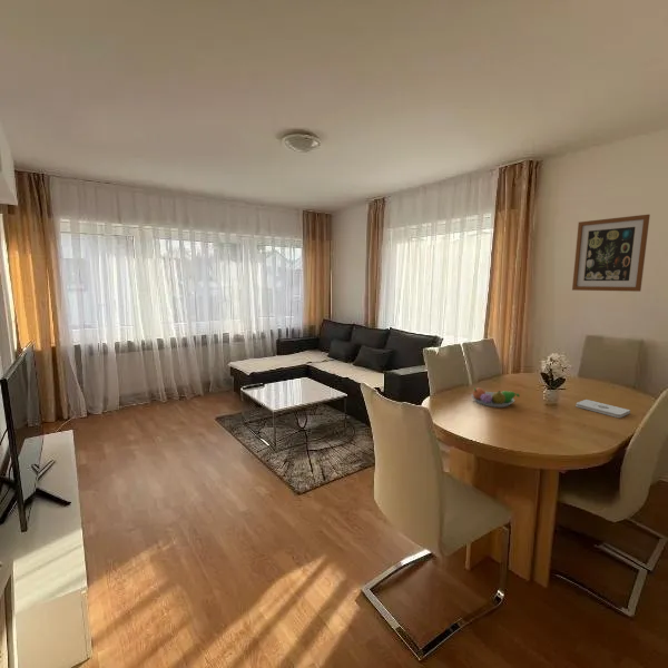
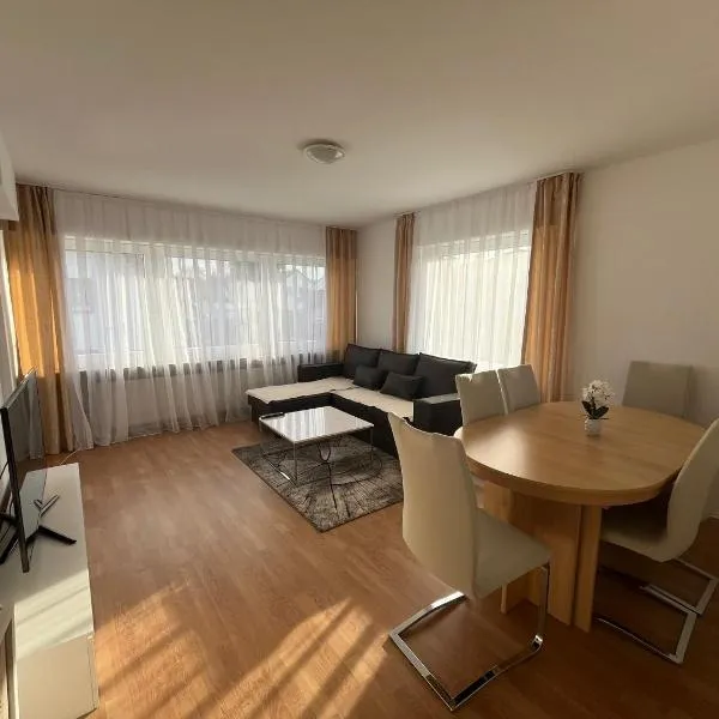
- wall art (608, 255)
- notepad (601, 407)
- fruit bowl (493, 394)
